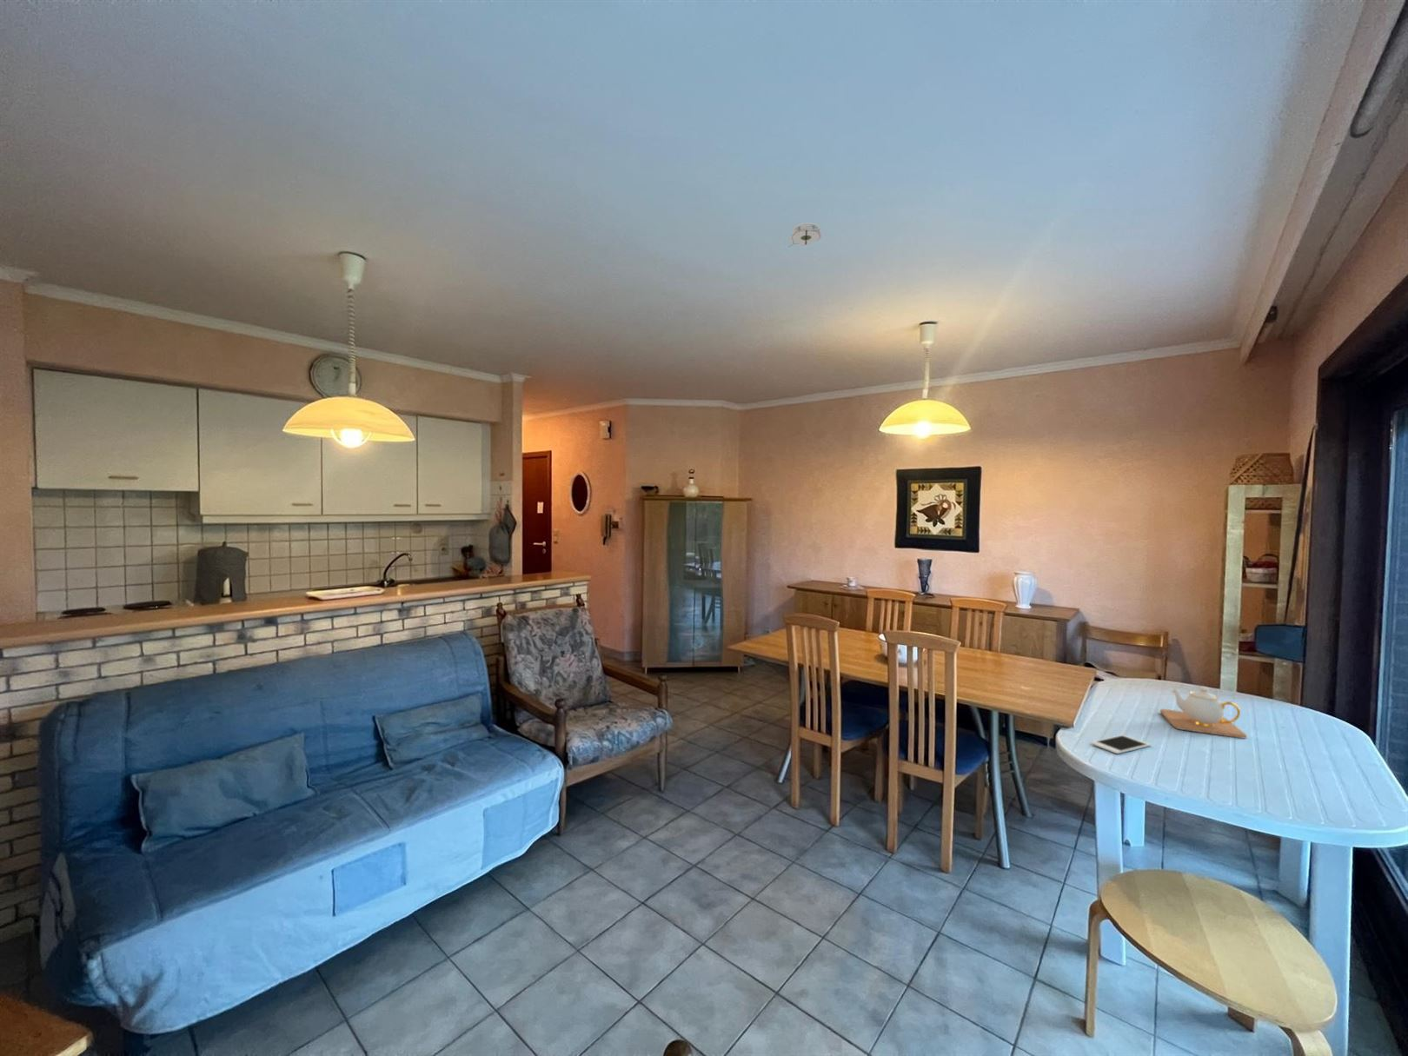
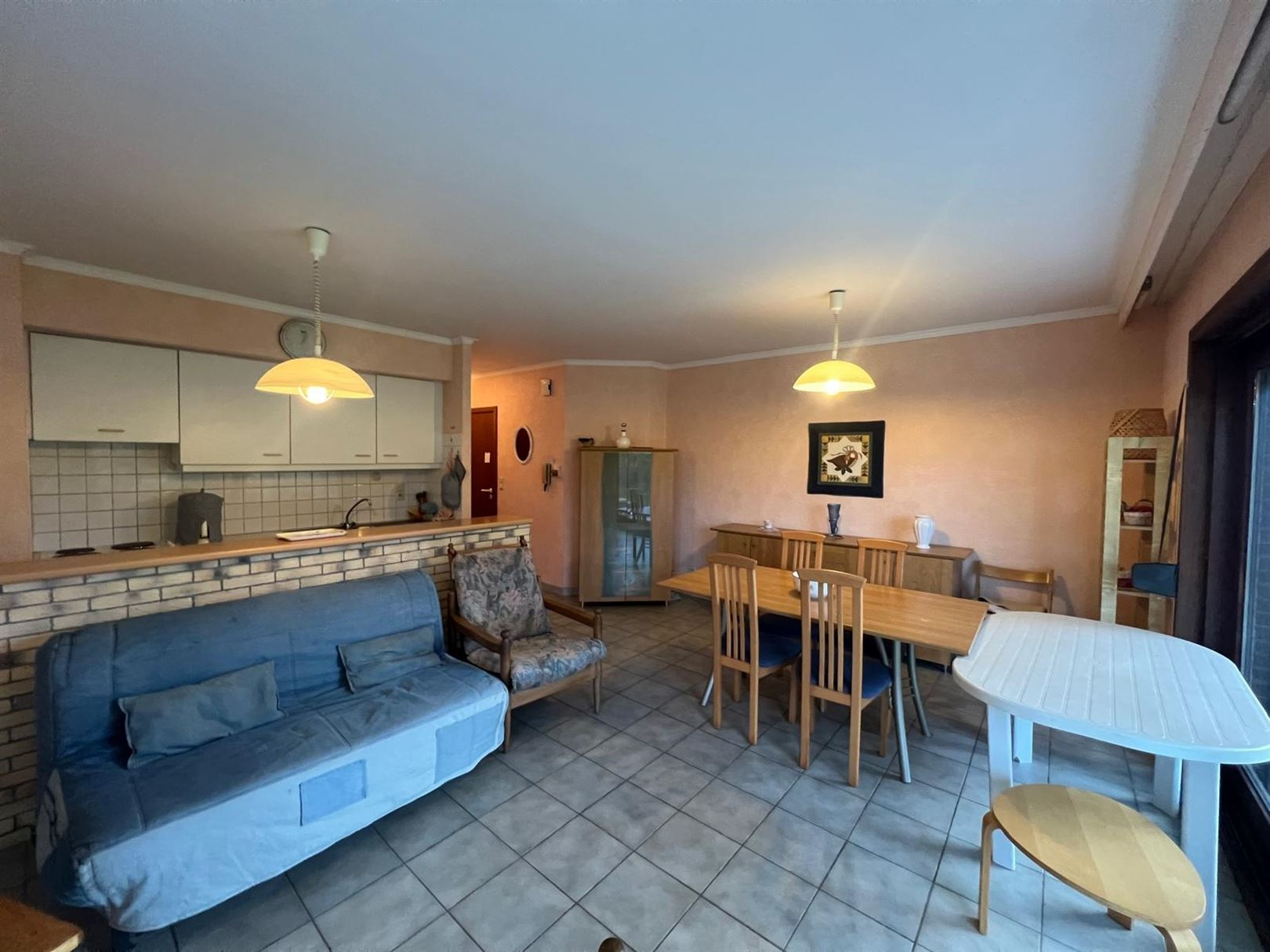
- smoke detector (805, 234)
- cell phone (1121, 744)
- teapot (1201, 704)
